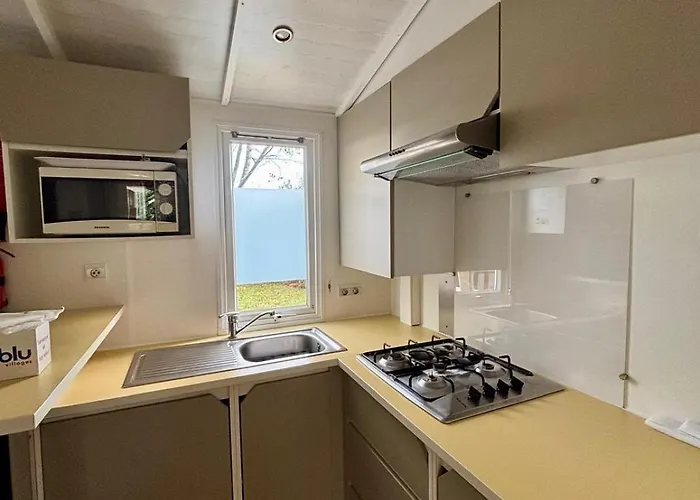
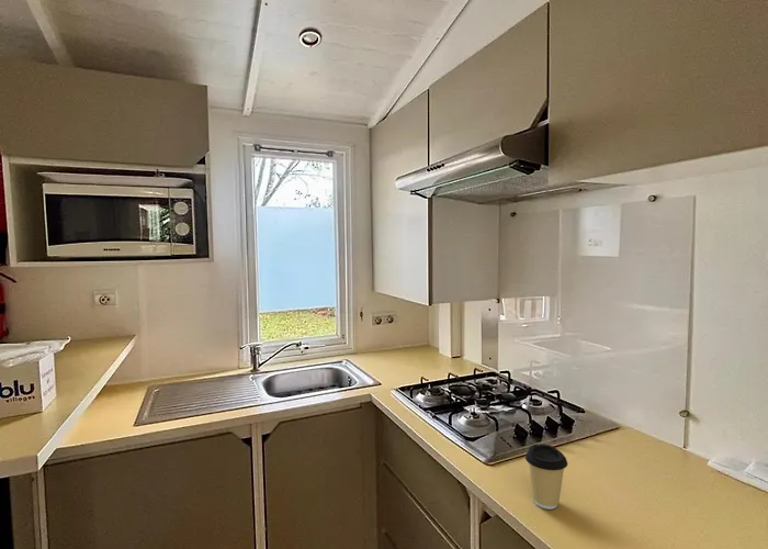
+ coffee cup (545, 477)
